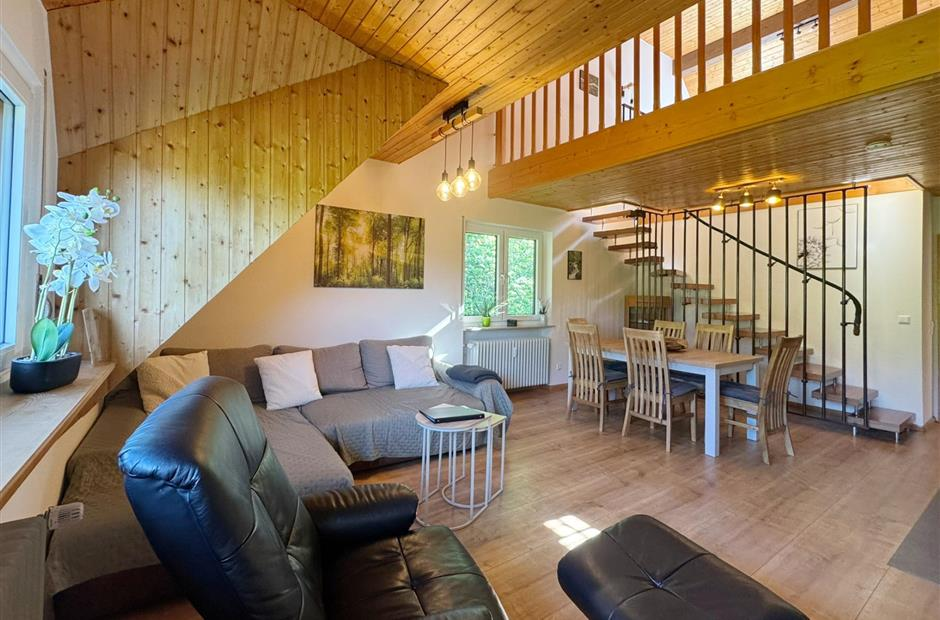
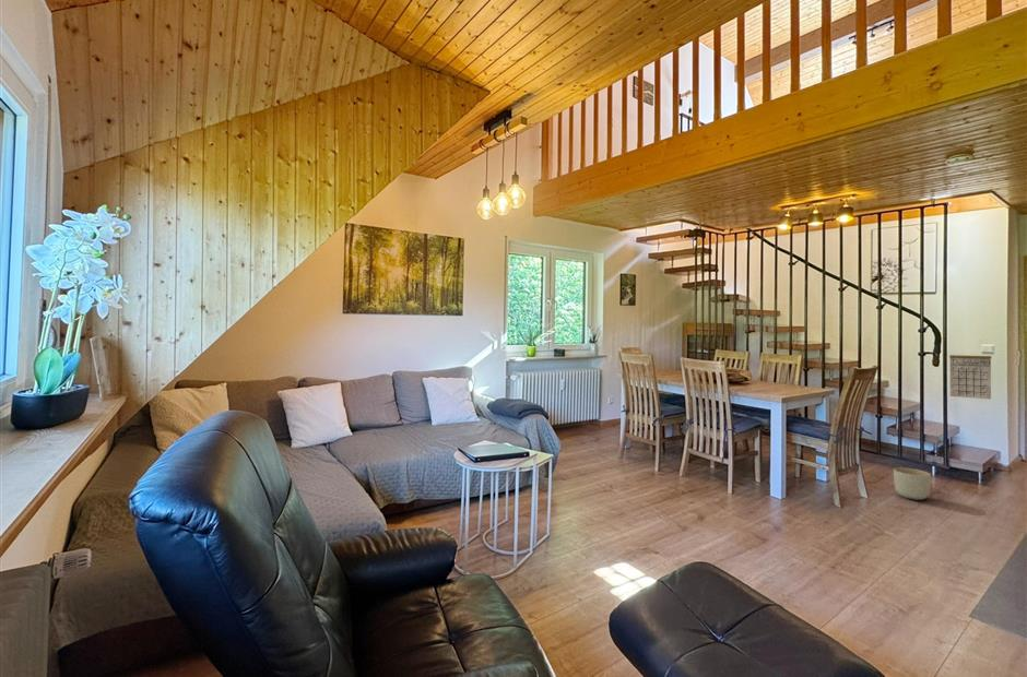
+ calendar (969, 371)
+ planter (911, 484)
